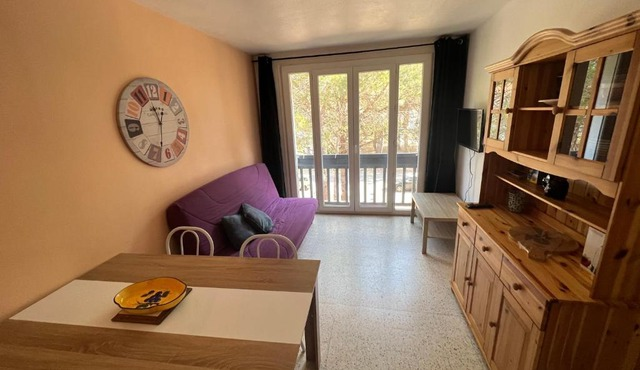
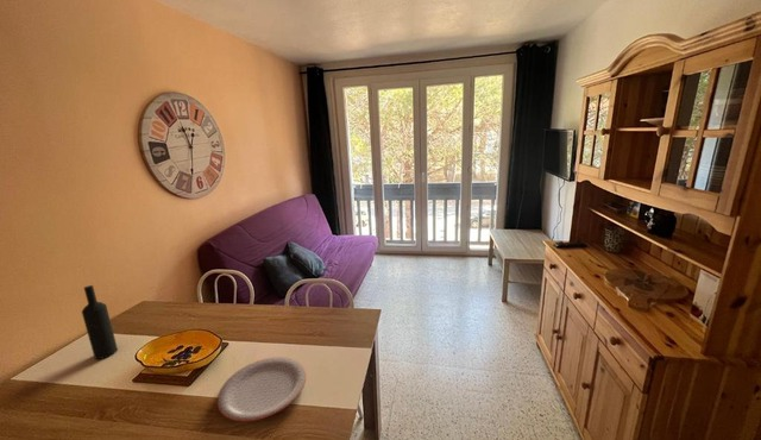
+ wine bottle (98, 320)
+ plate (264, 386)
